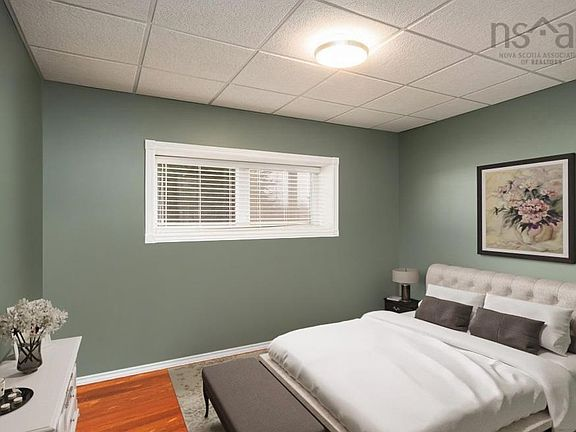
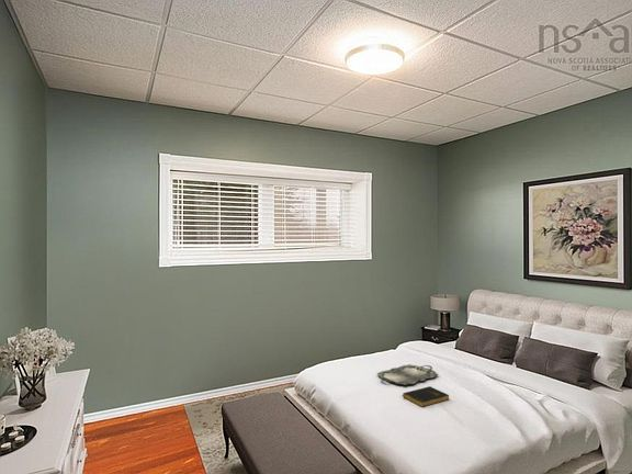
+ book (425, 396)
+ serving tray (407, 374)
